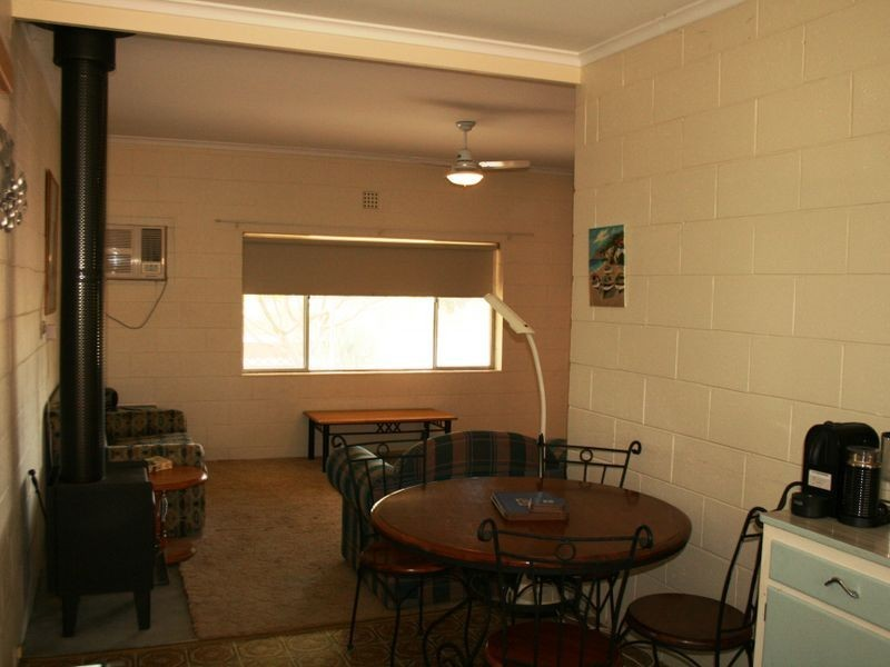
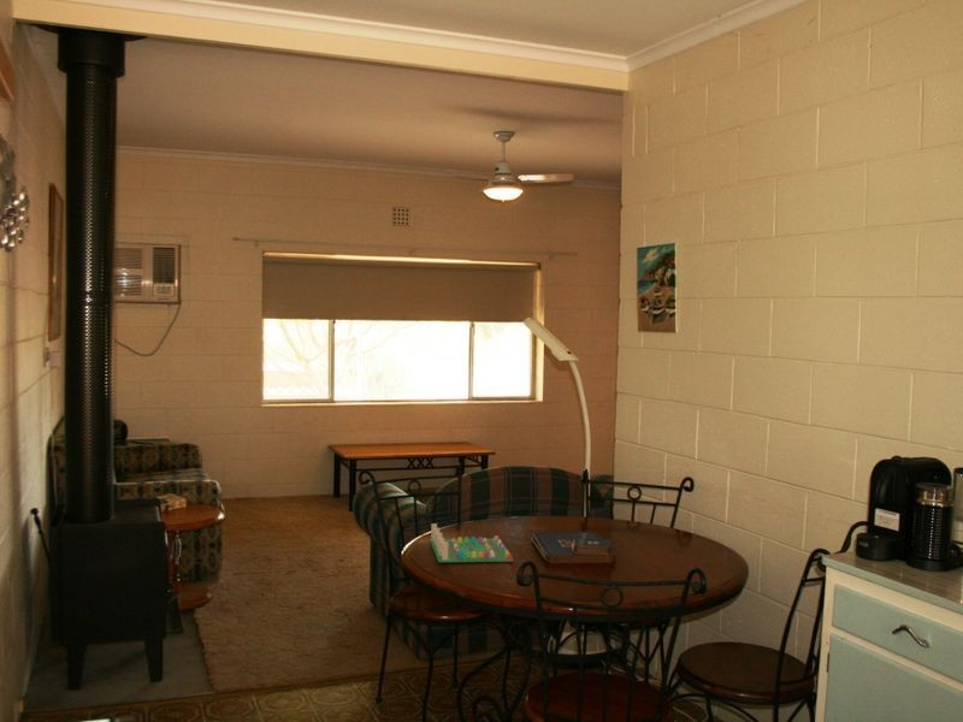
+ board game (469, 542)
